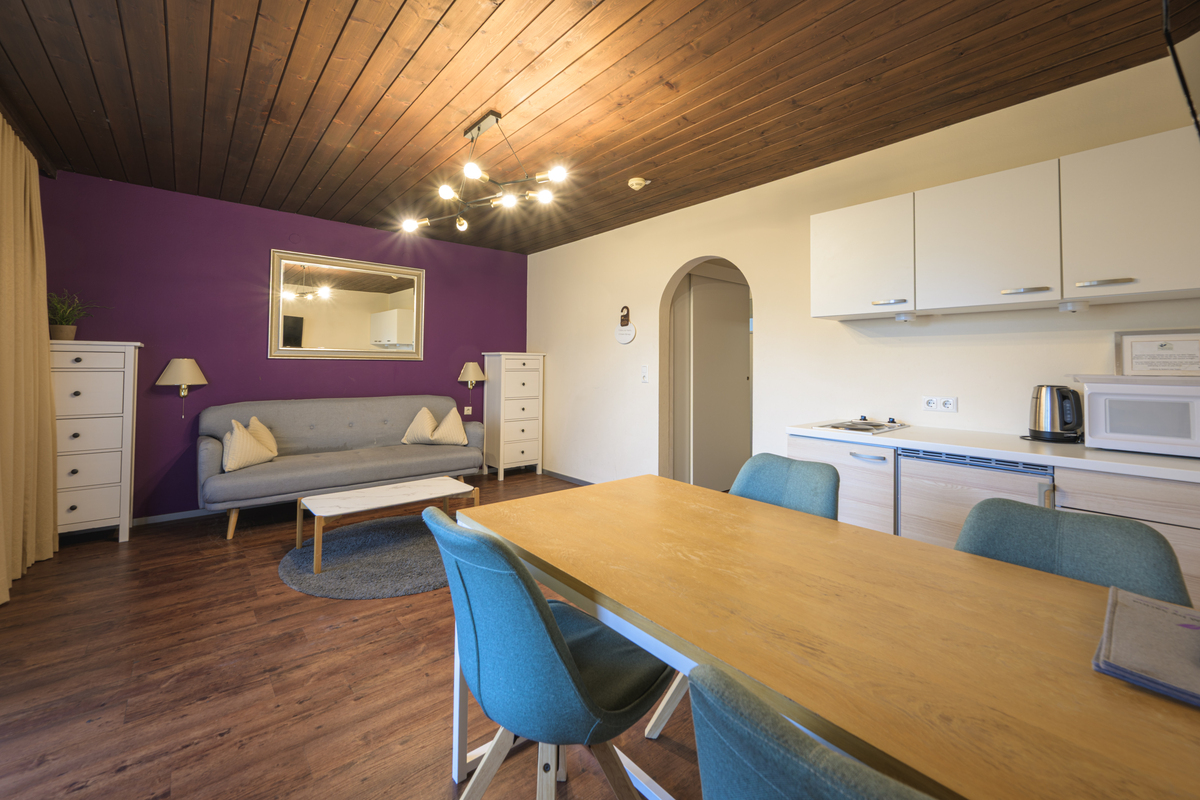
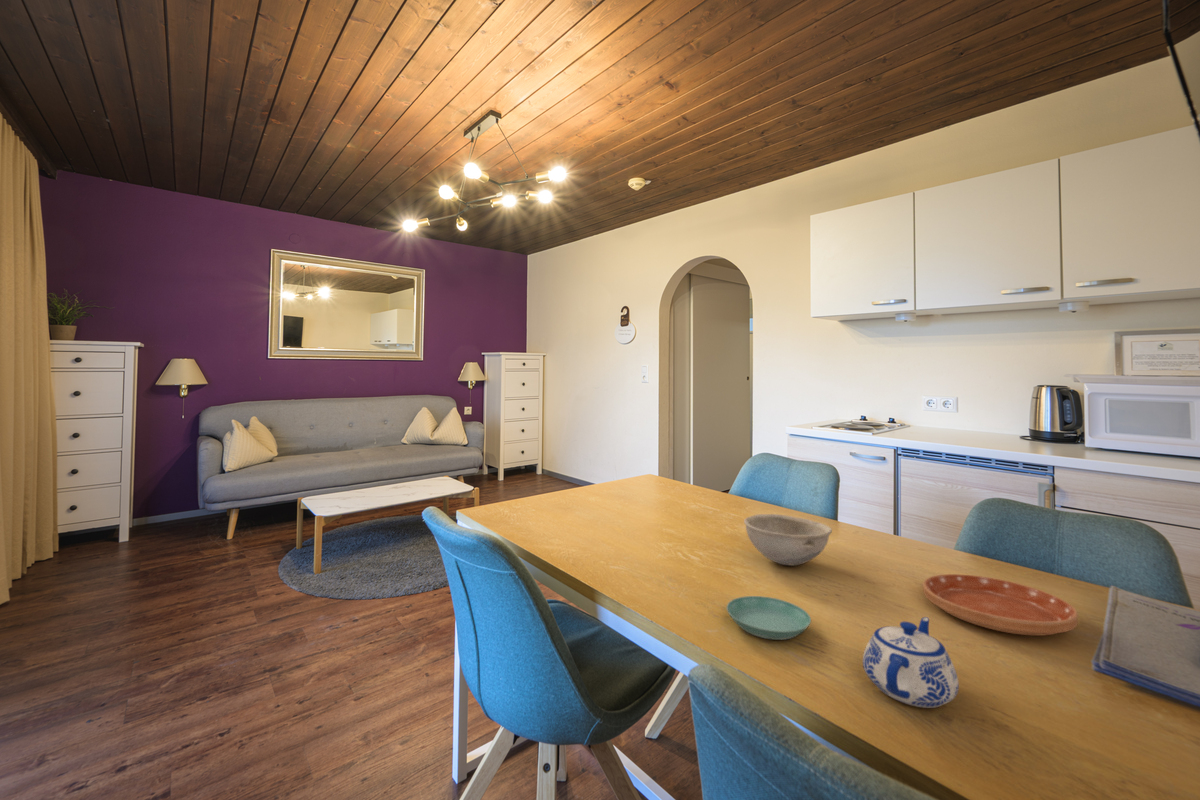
+ saucer (767, 618)
+ bowl (786, 542)
+ saucer (994, 604)
+ teapot (910, 654)
